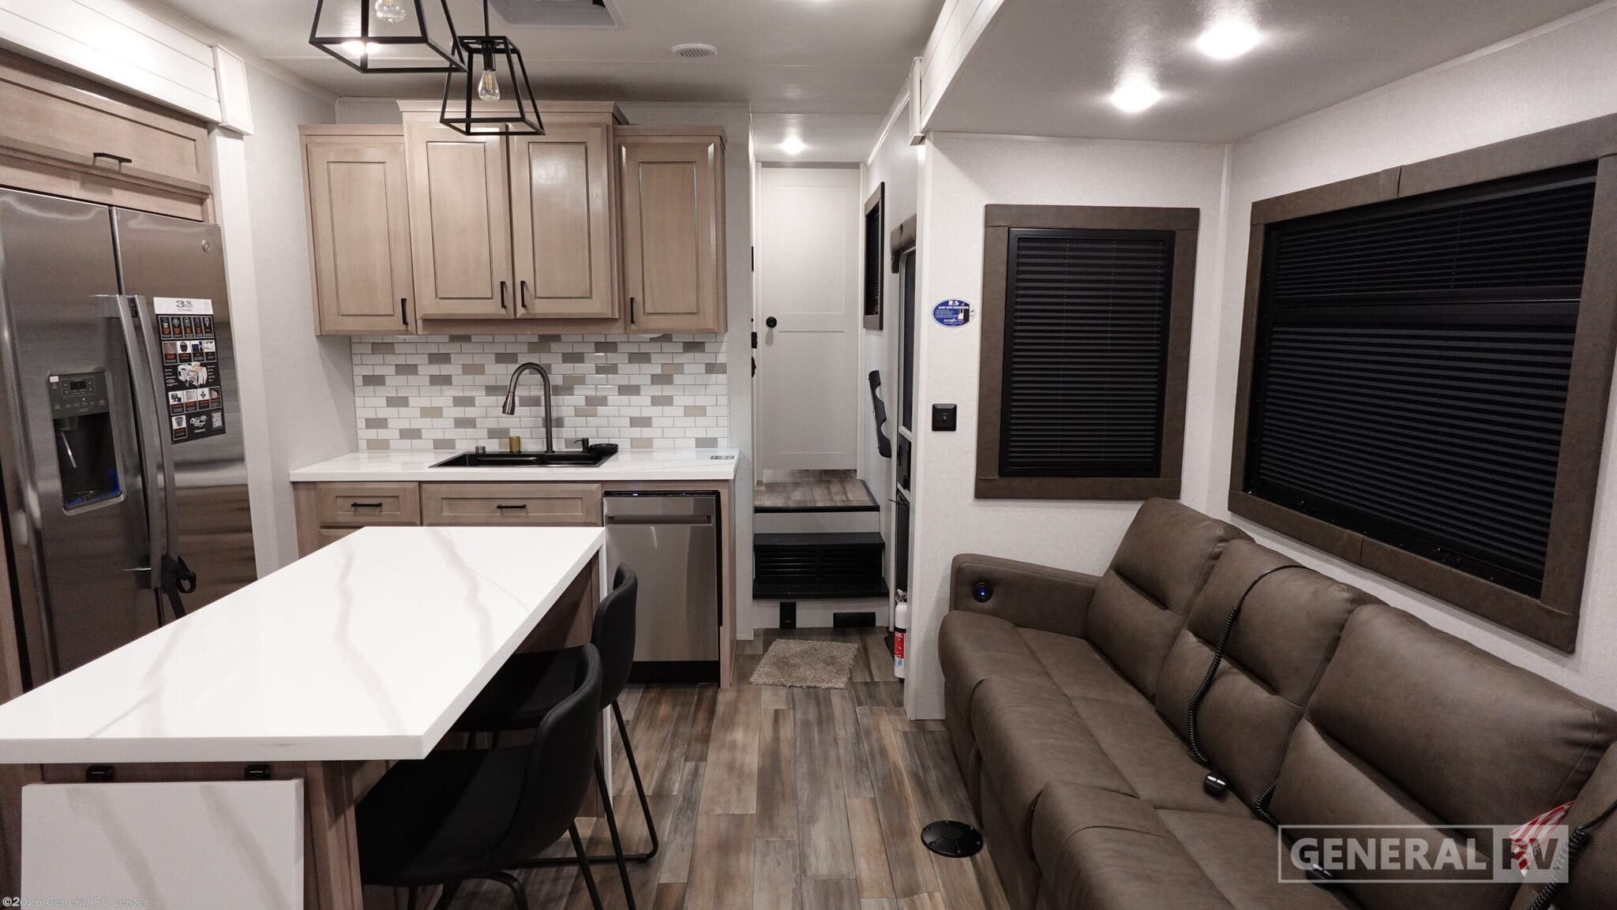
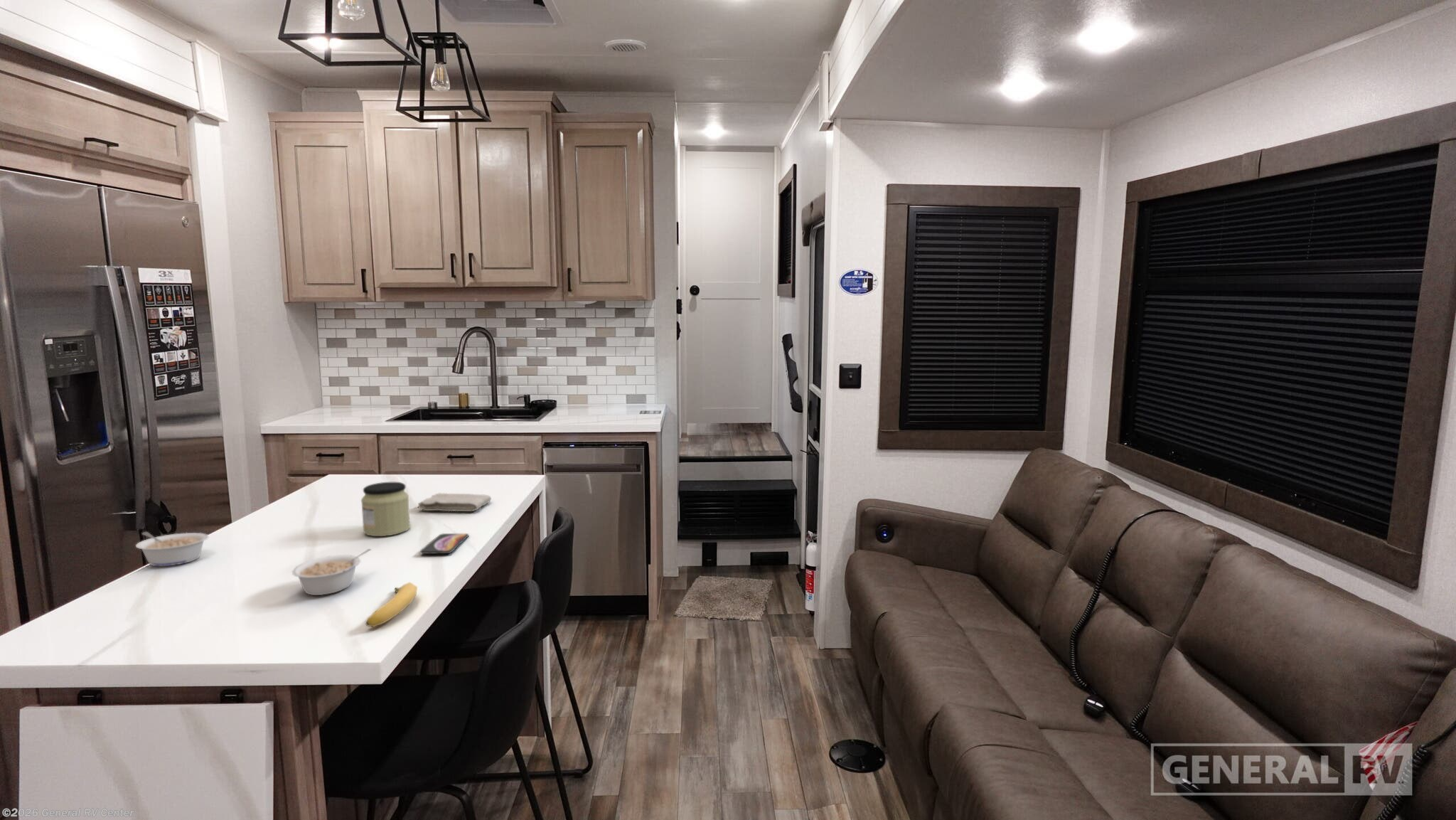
+ legume (171, 548)
+ banana (392, 600)
+ washcloth (455, 501)
+ legume (329, 573)
+ smartphone (445, 543)
+ jar (385, 508)
